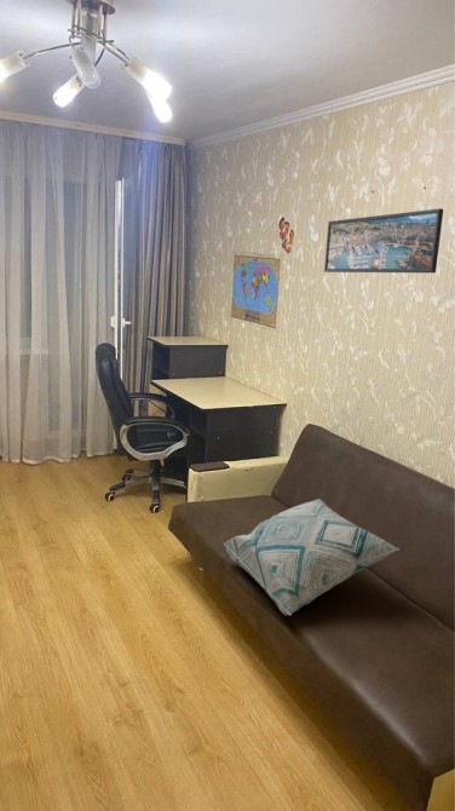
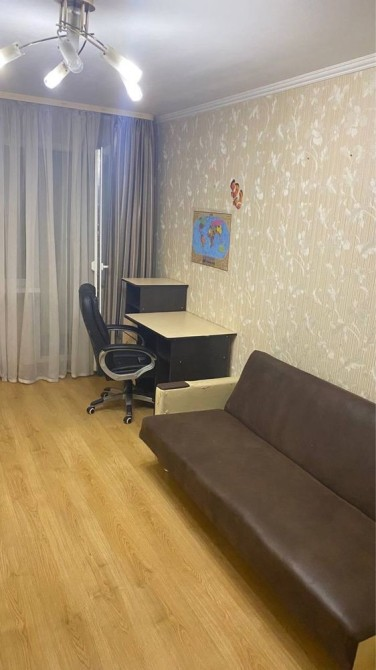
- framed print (375, 243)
- decorative pillow (305, 551)
